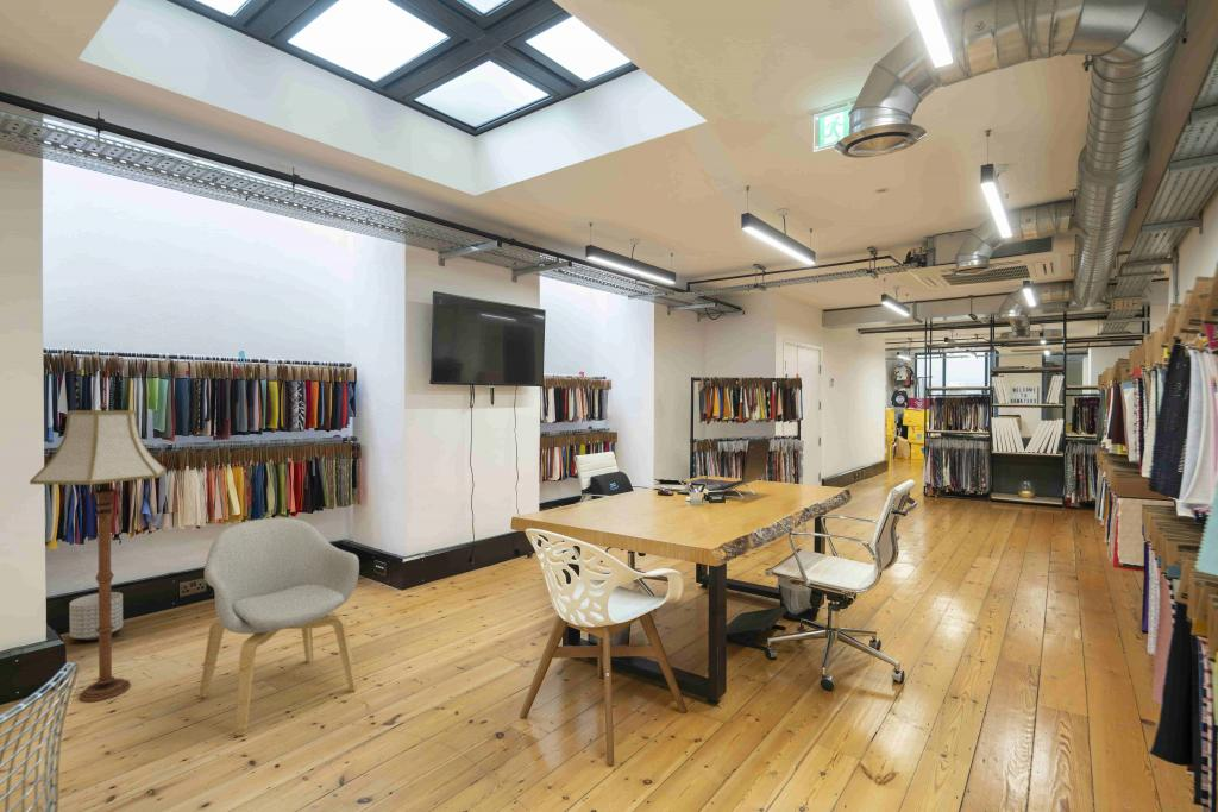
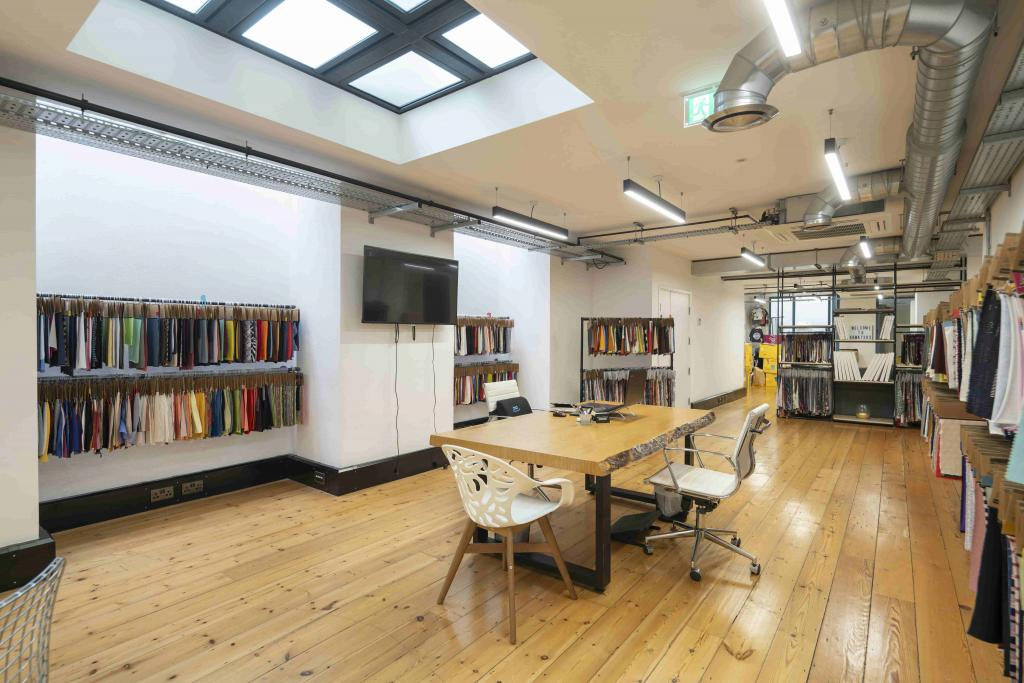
- armchair (280, 610)
- floor lamp (103, 547)
- planter (96, 617)
